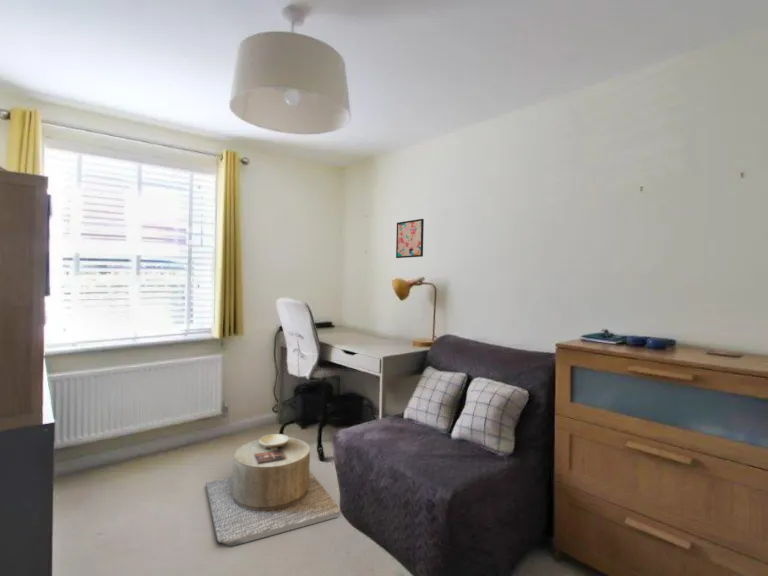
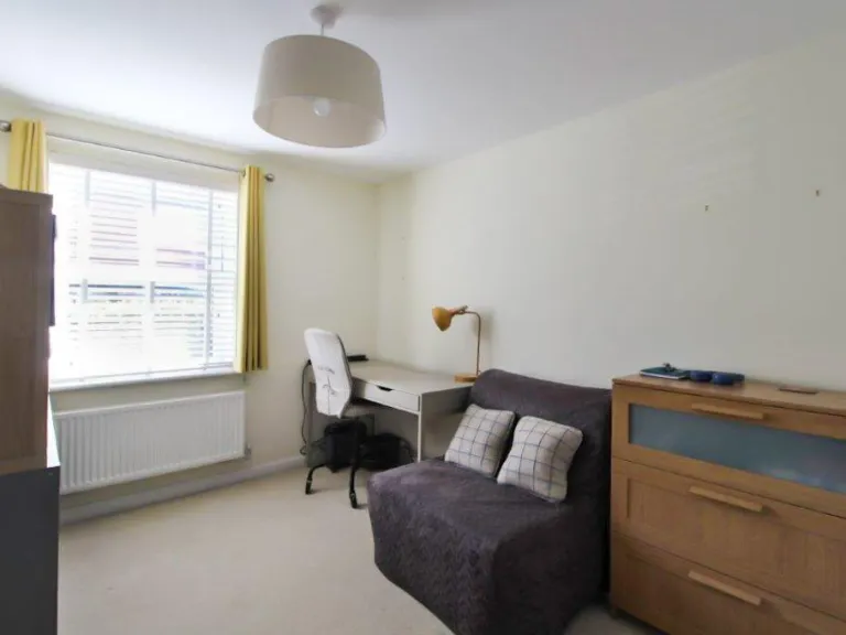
- wall art (409, 239)
- side table (270, 473)
